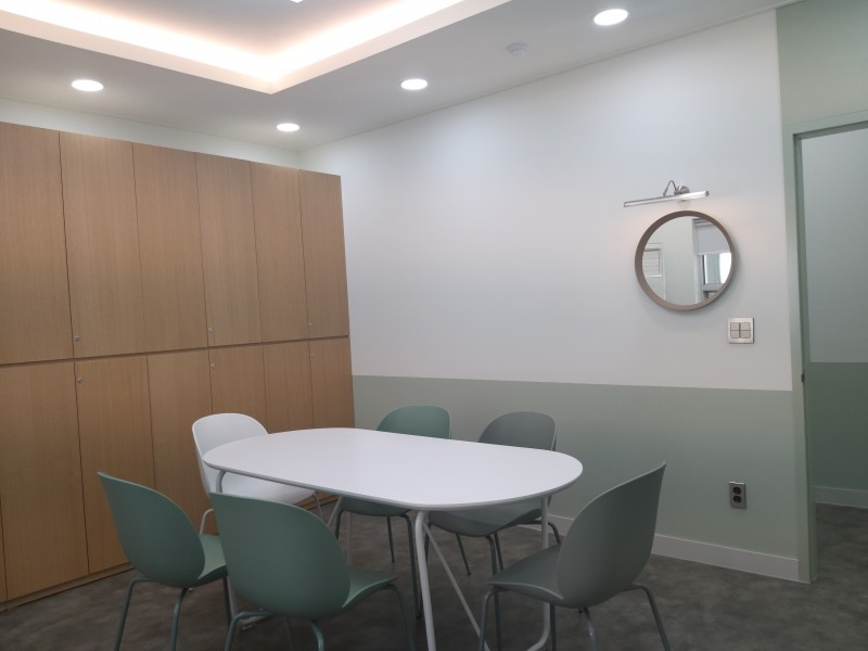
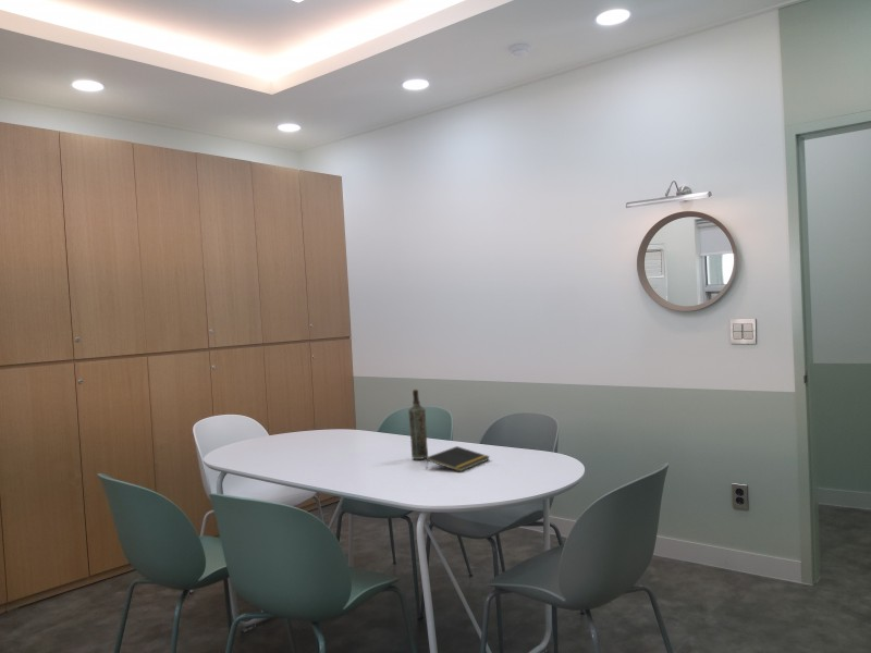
+ notepad (458, 458)
+ bottle (417, 423)
